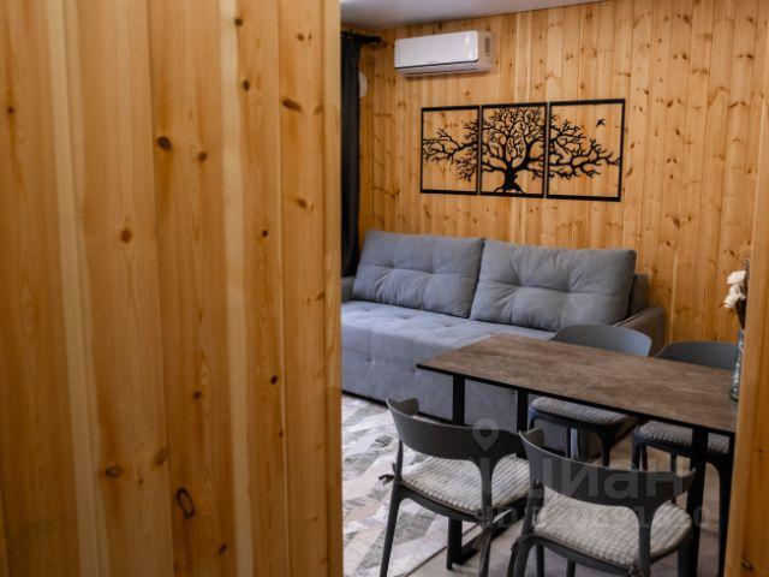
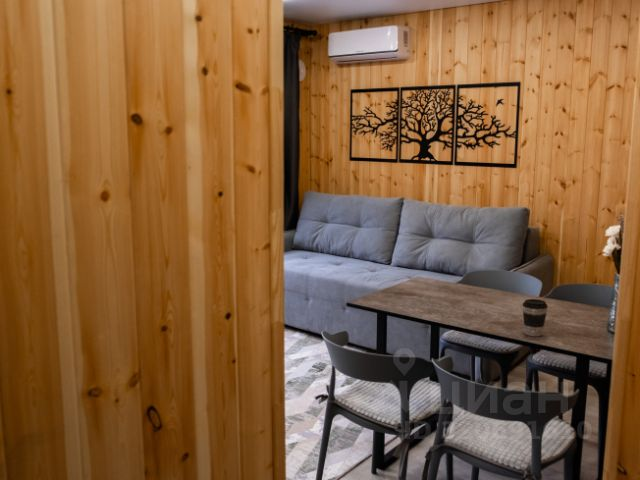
+ coffee cup (534, 317)
